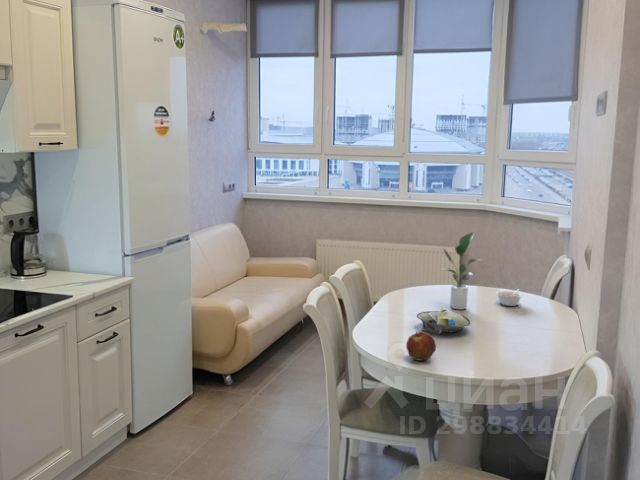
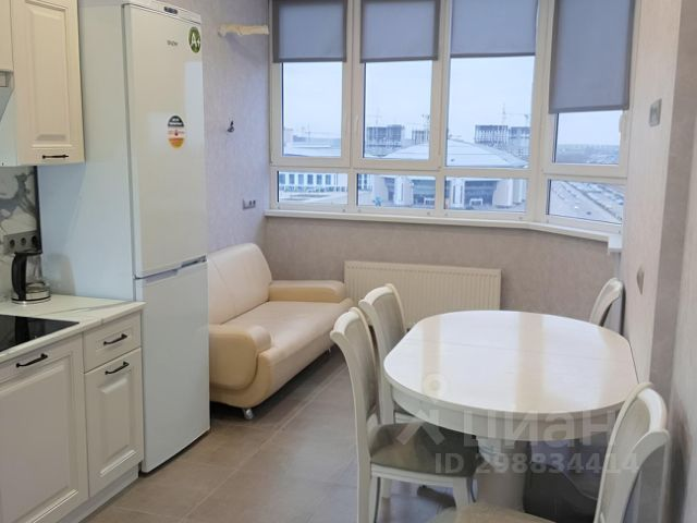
- potted plant (459, 269)
- apple (421, 345)
- decorative bowl (443, 319)
- legume (508, 297)
